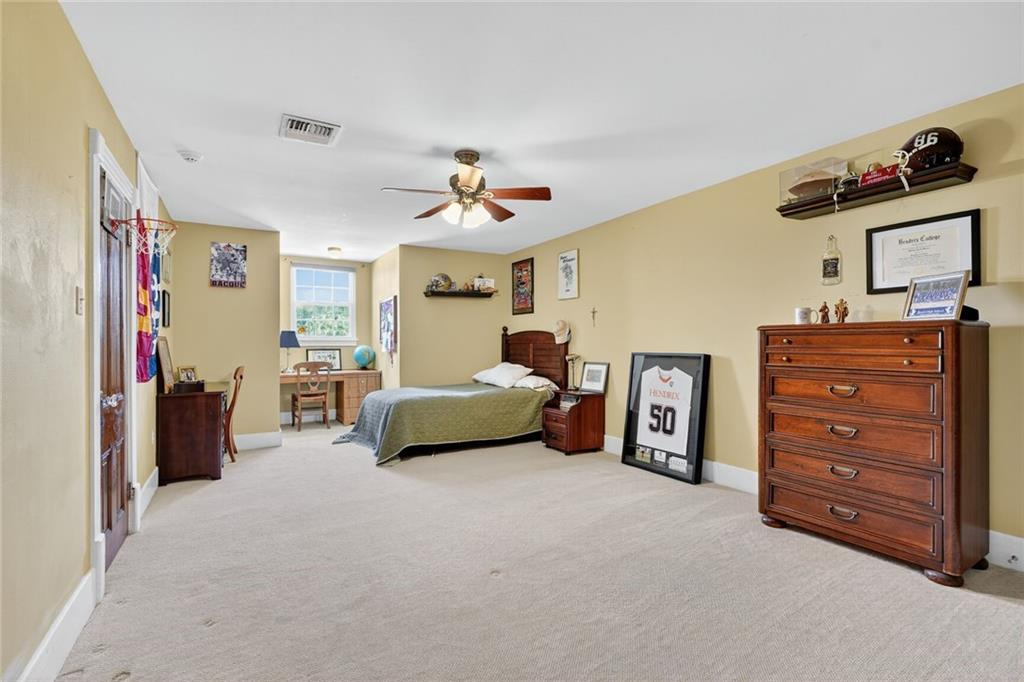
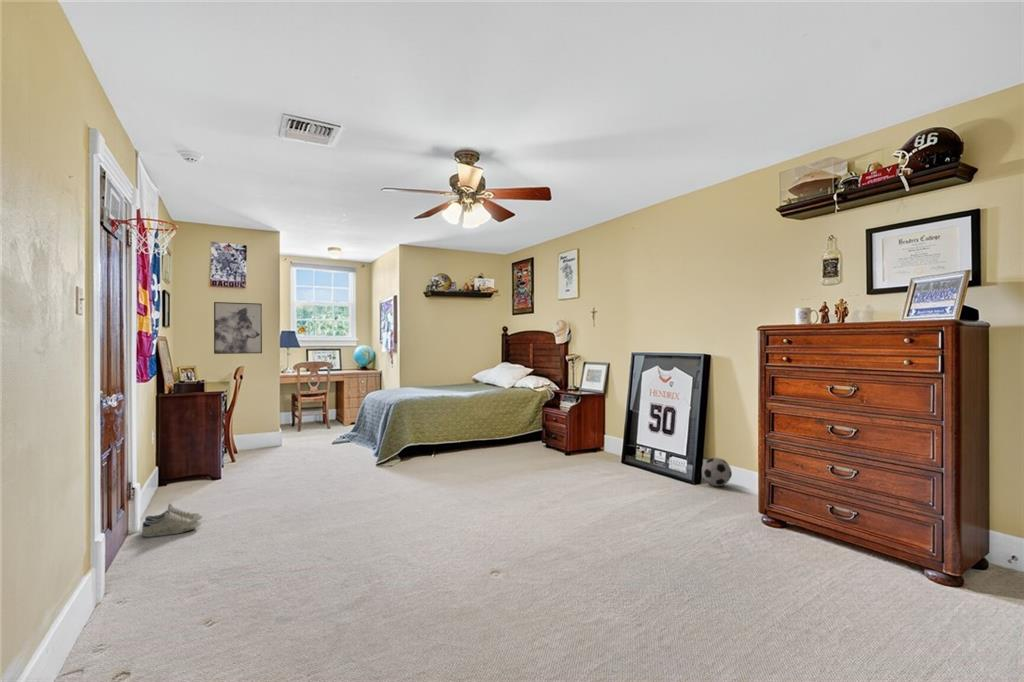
+ sneaker (173, 517)
+ wall art (238, 328)
+ soccer ball (716, 471)
